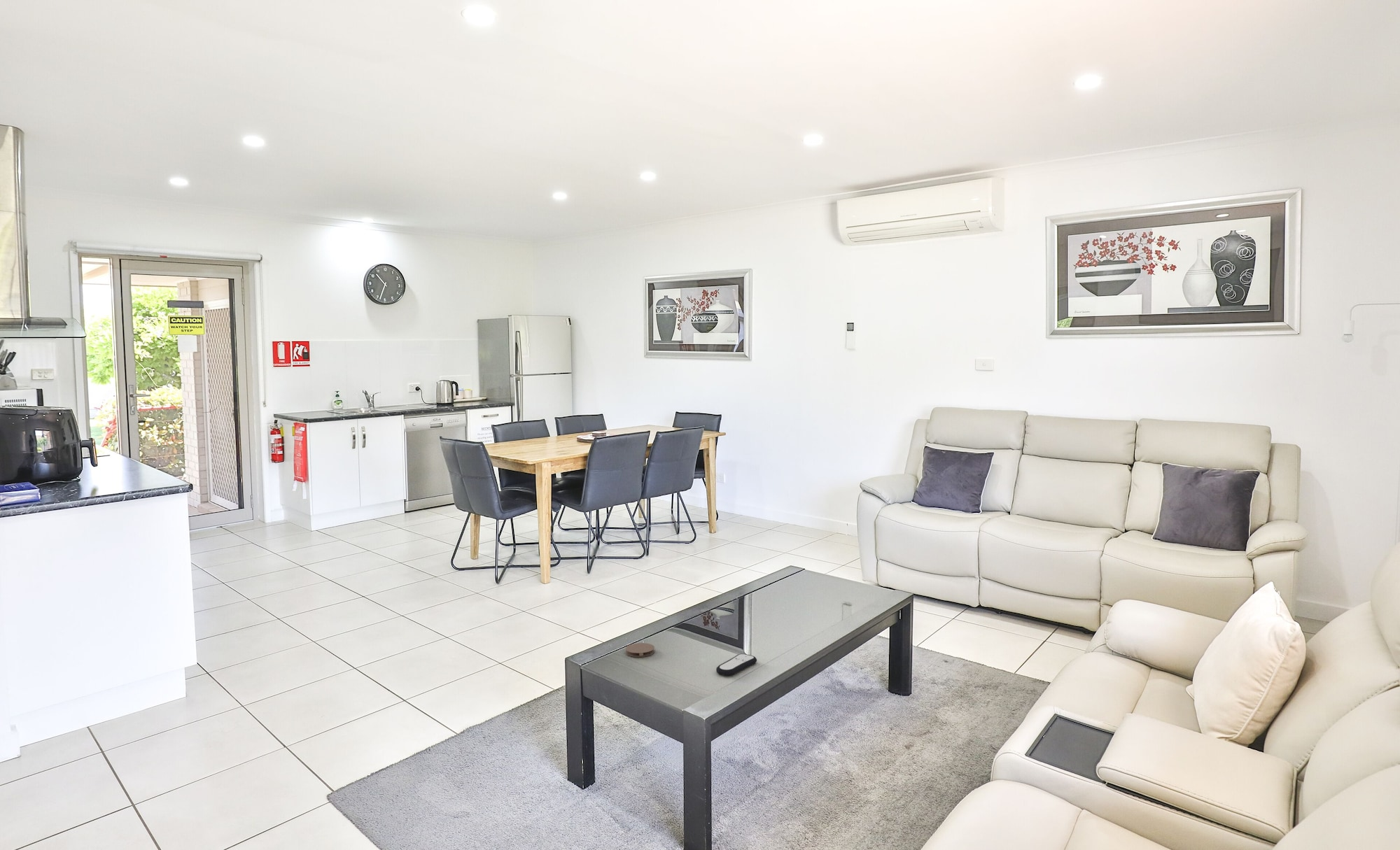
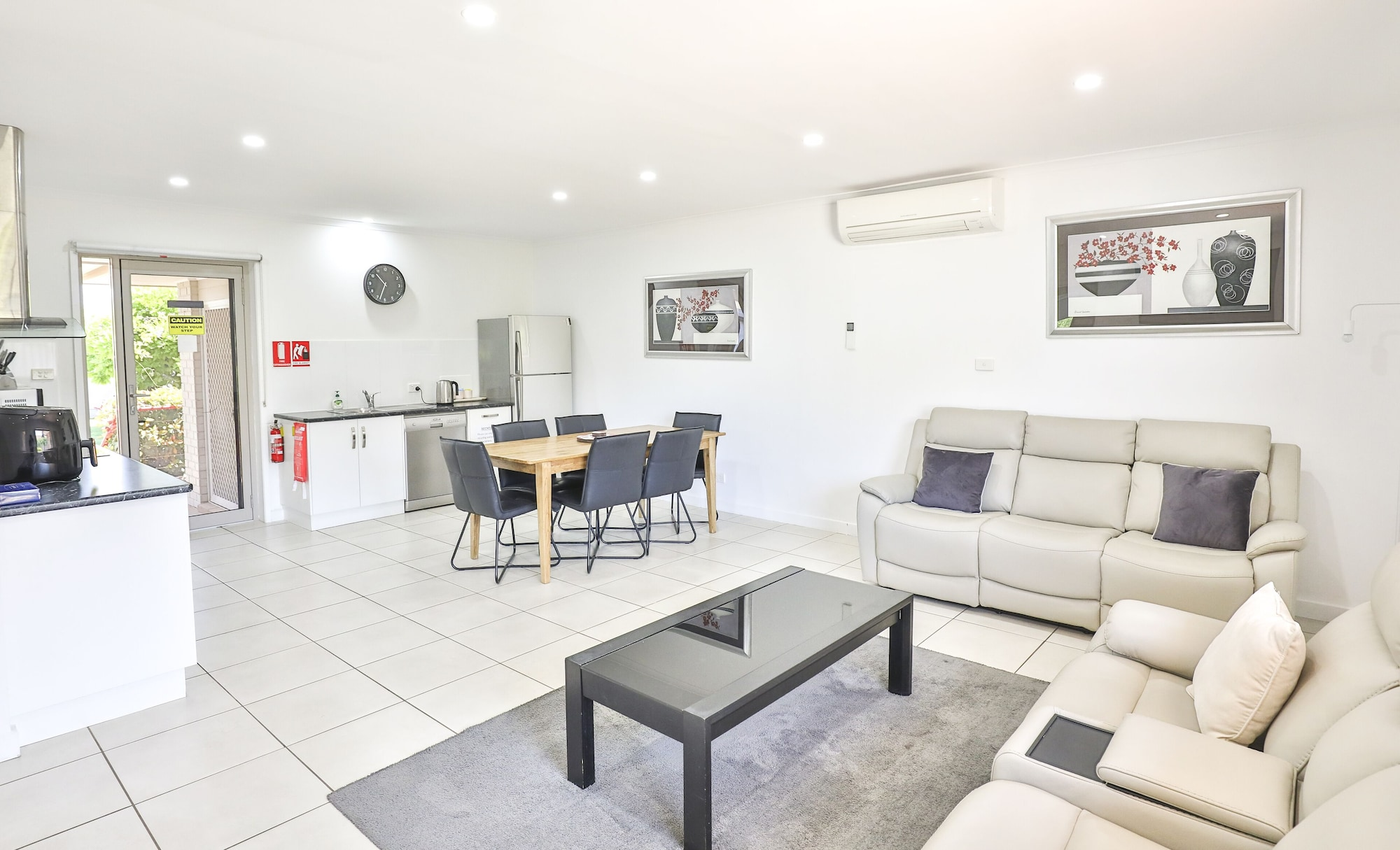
- coaster (640, 649)
- remote control (736, 664)
